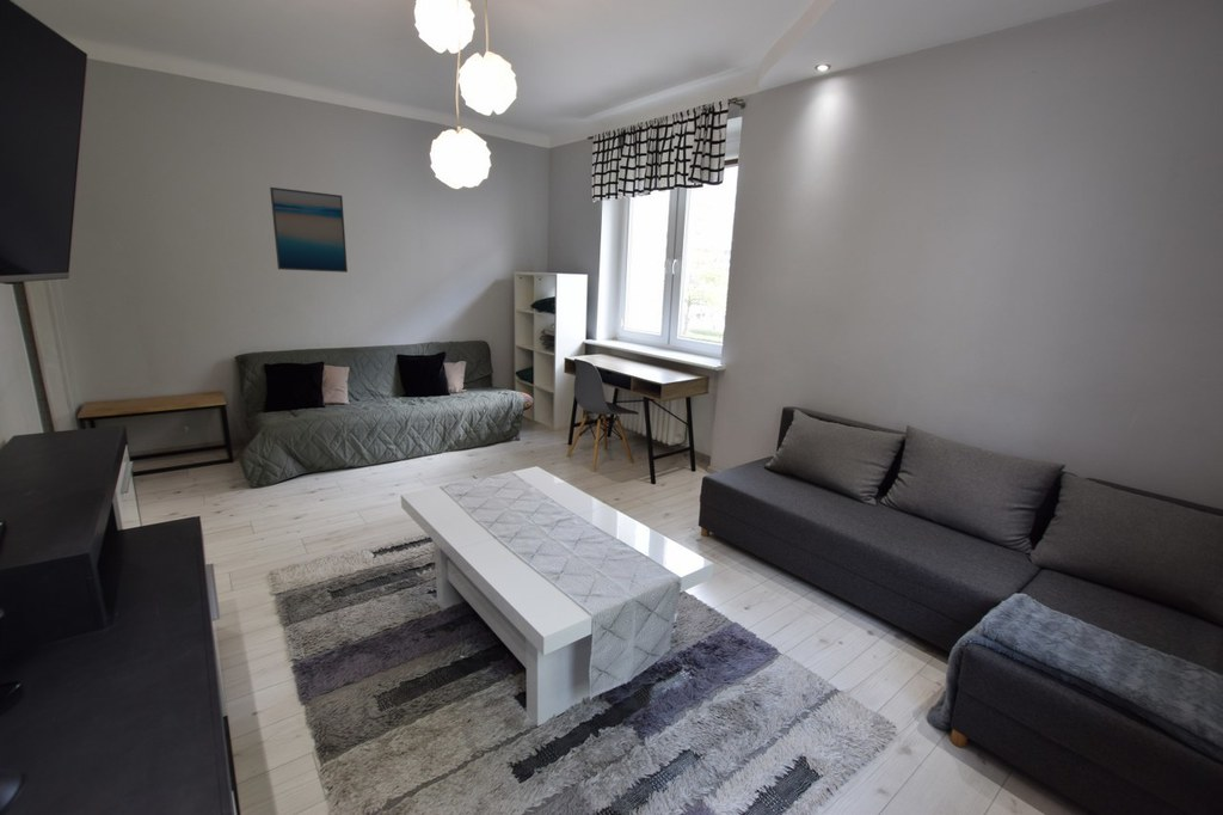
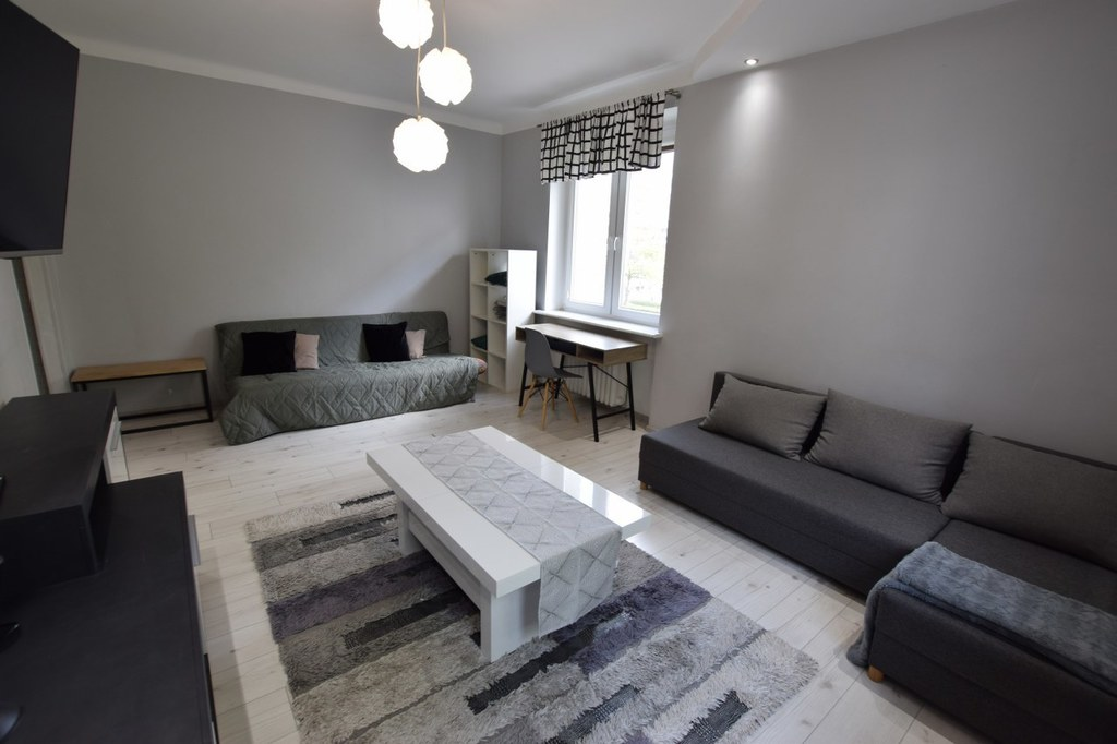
- wall art (311, 232)
